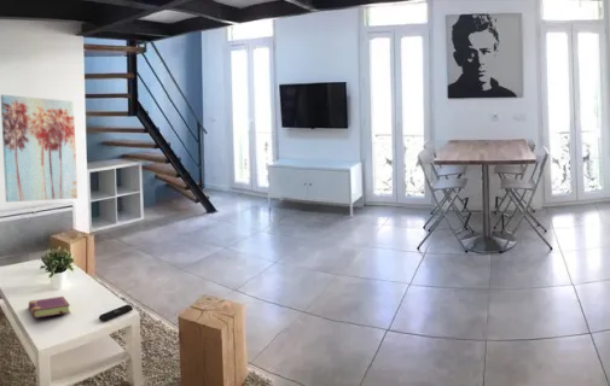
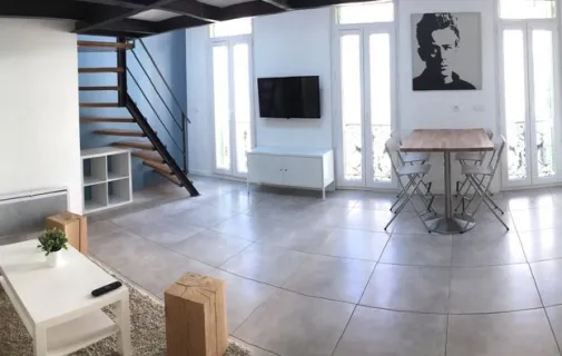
- book (48, 306)
- wall art (41, 148)
